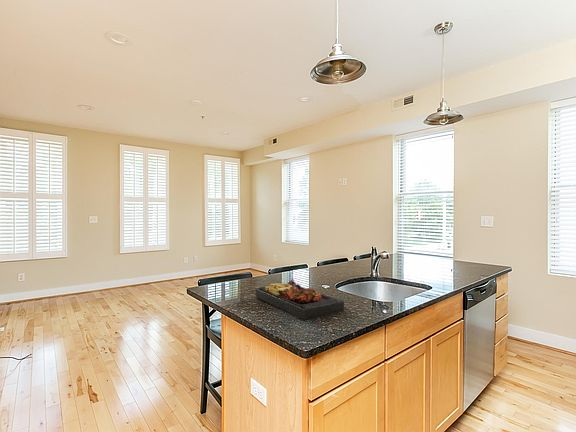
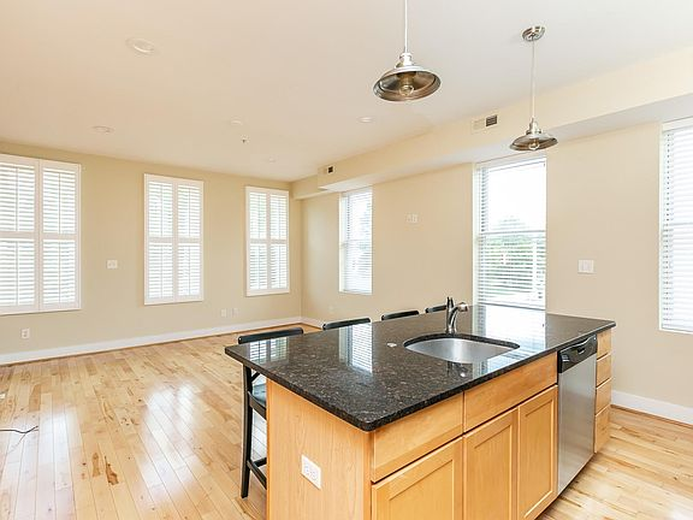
- food platter (296, 293)
